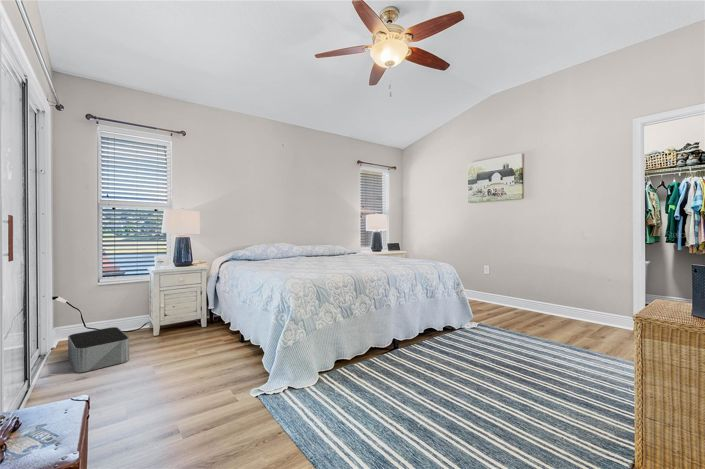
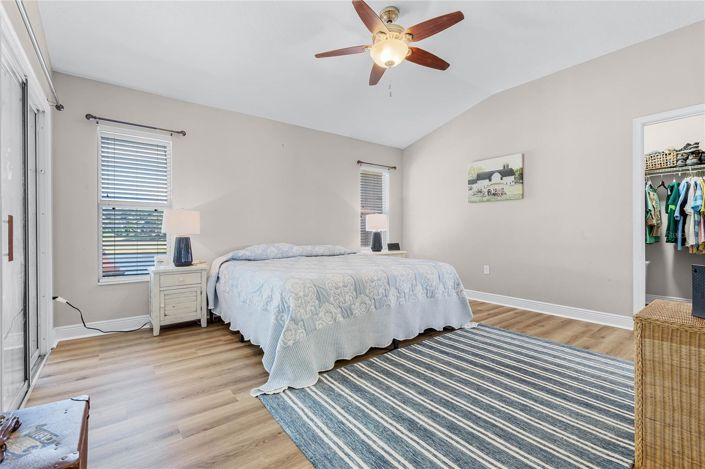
- storage bin (98, 347)
